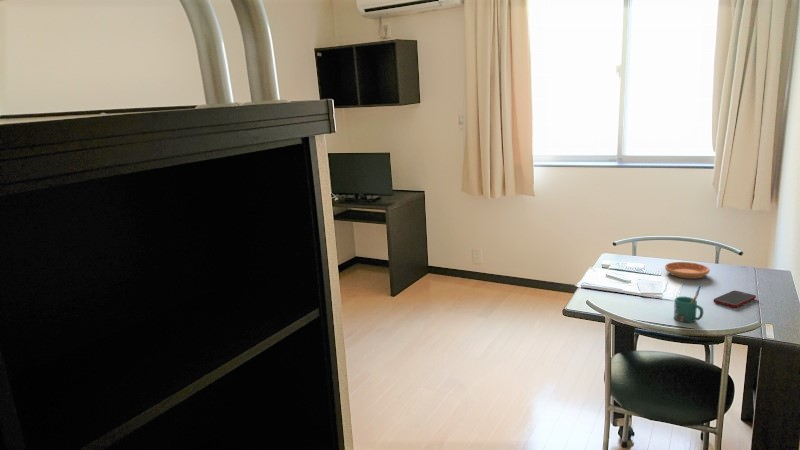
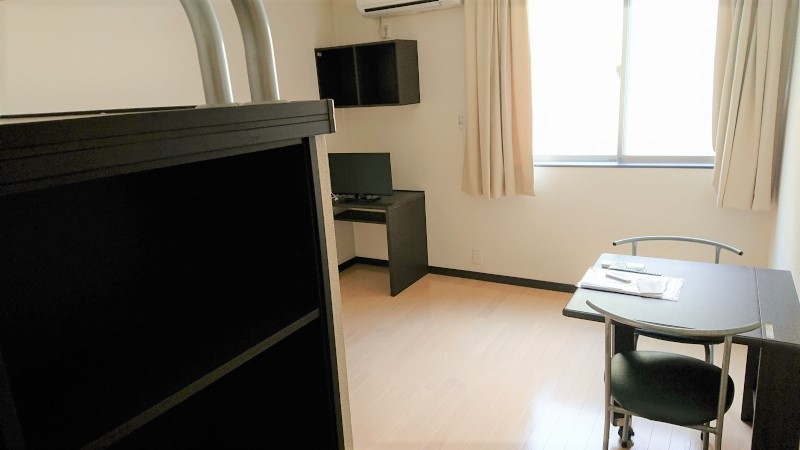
- saucer (686, 270)
- mug (689, 302)
- cell phone (734, 298)
